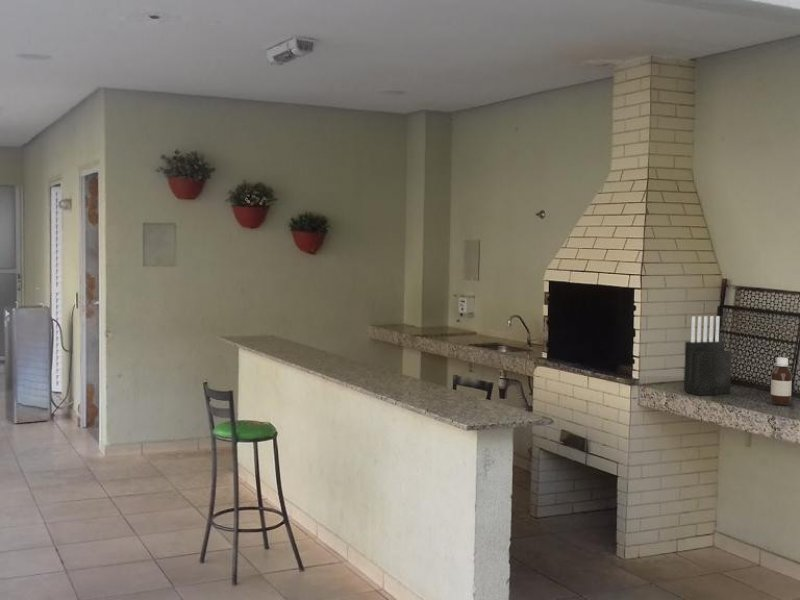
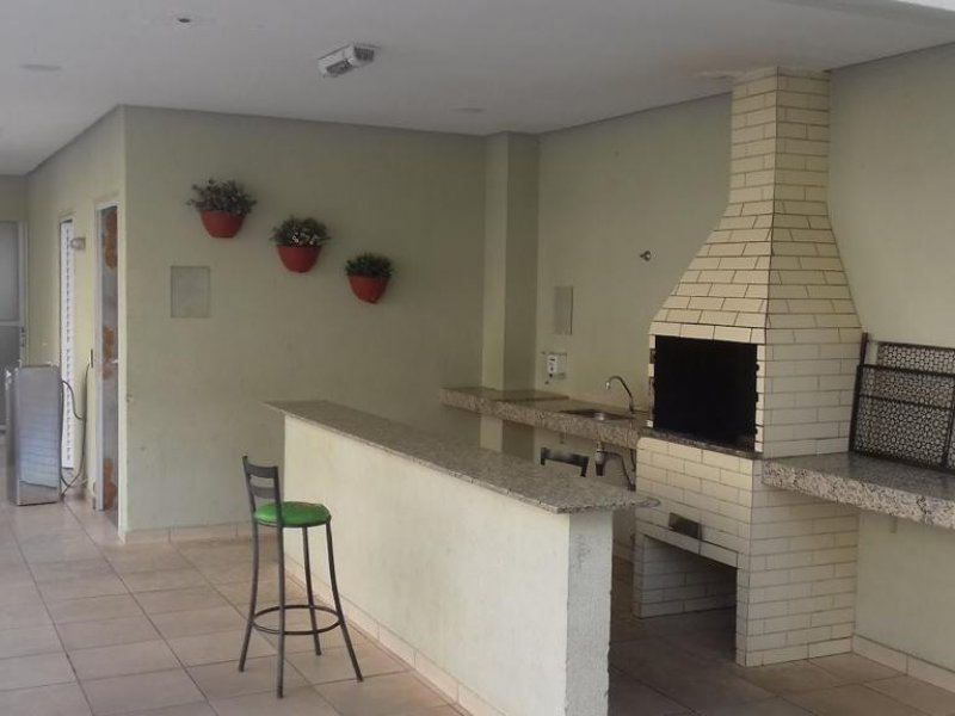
- knife block (709, 355)
- bottle (781, 380)
